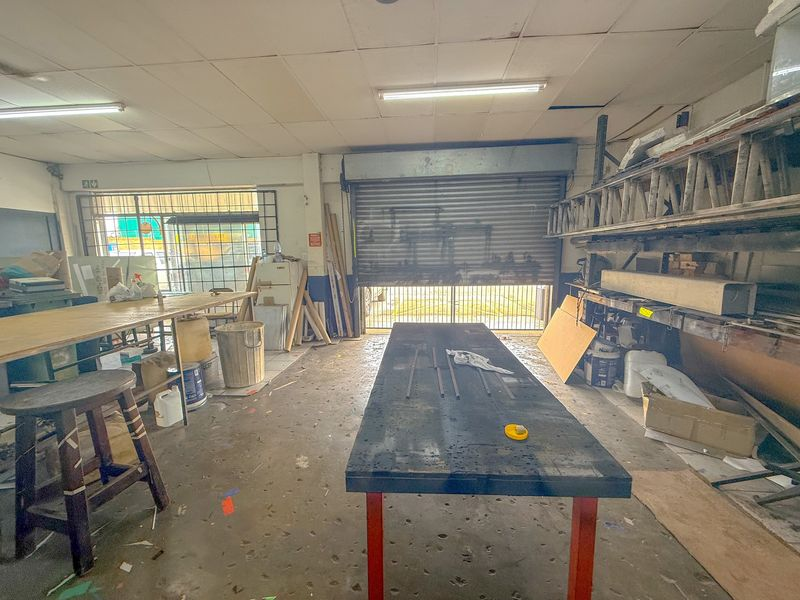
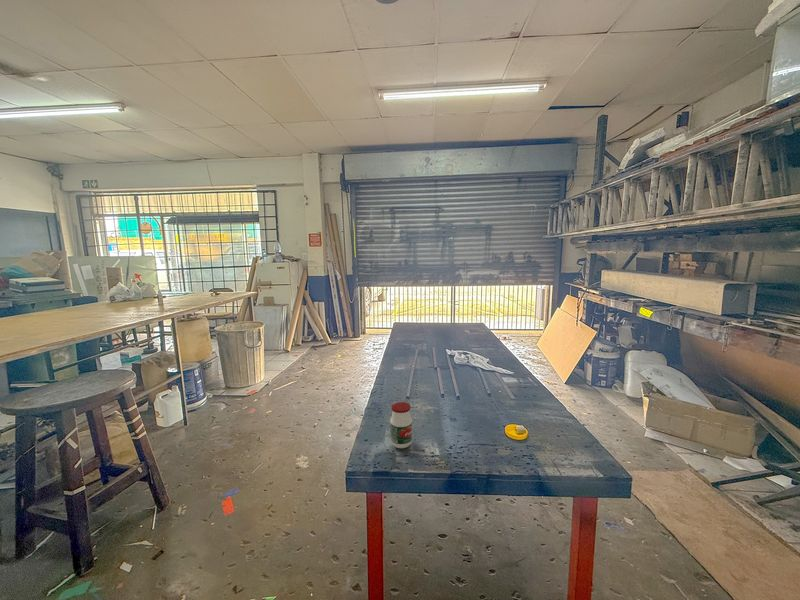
+ jar (401, 425)
